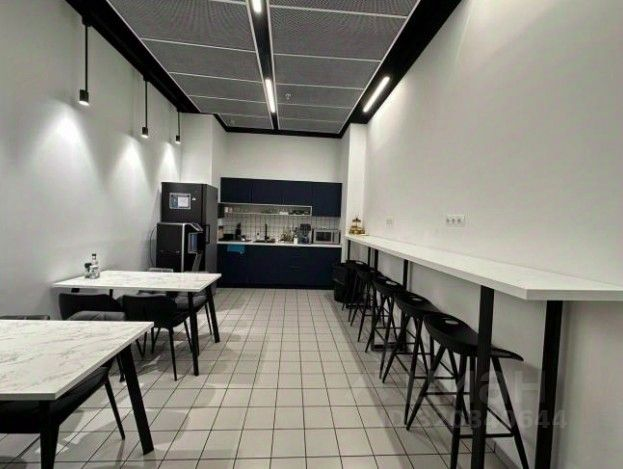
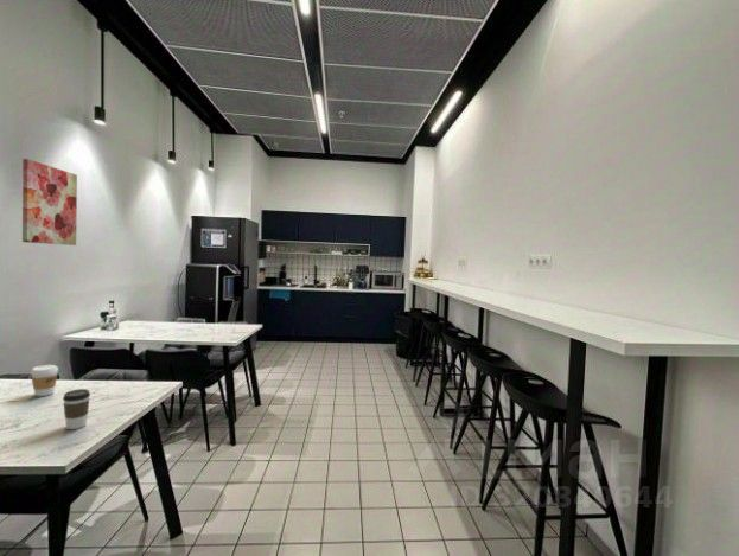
+ coffee cup (44, 379)
+ coffee cup (76, 409)
+ wall art (51, 205)
